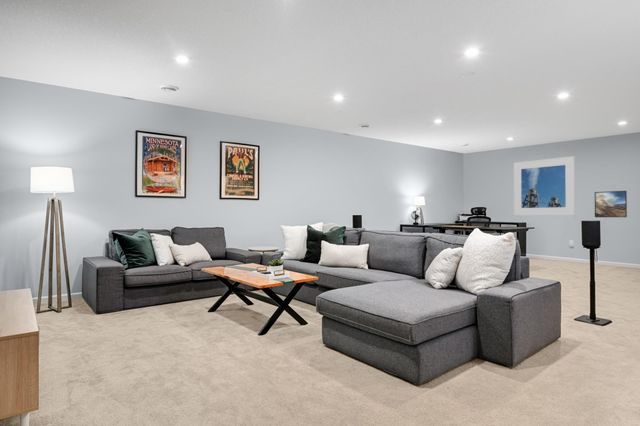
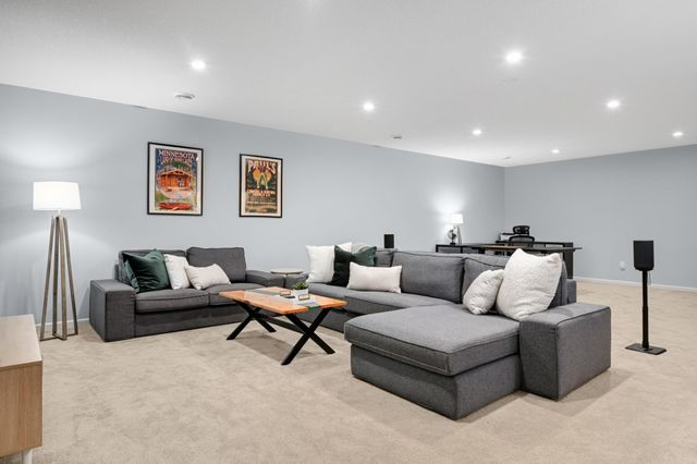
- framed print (542, 187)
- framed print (610, 204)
